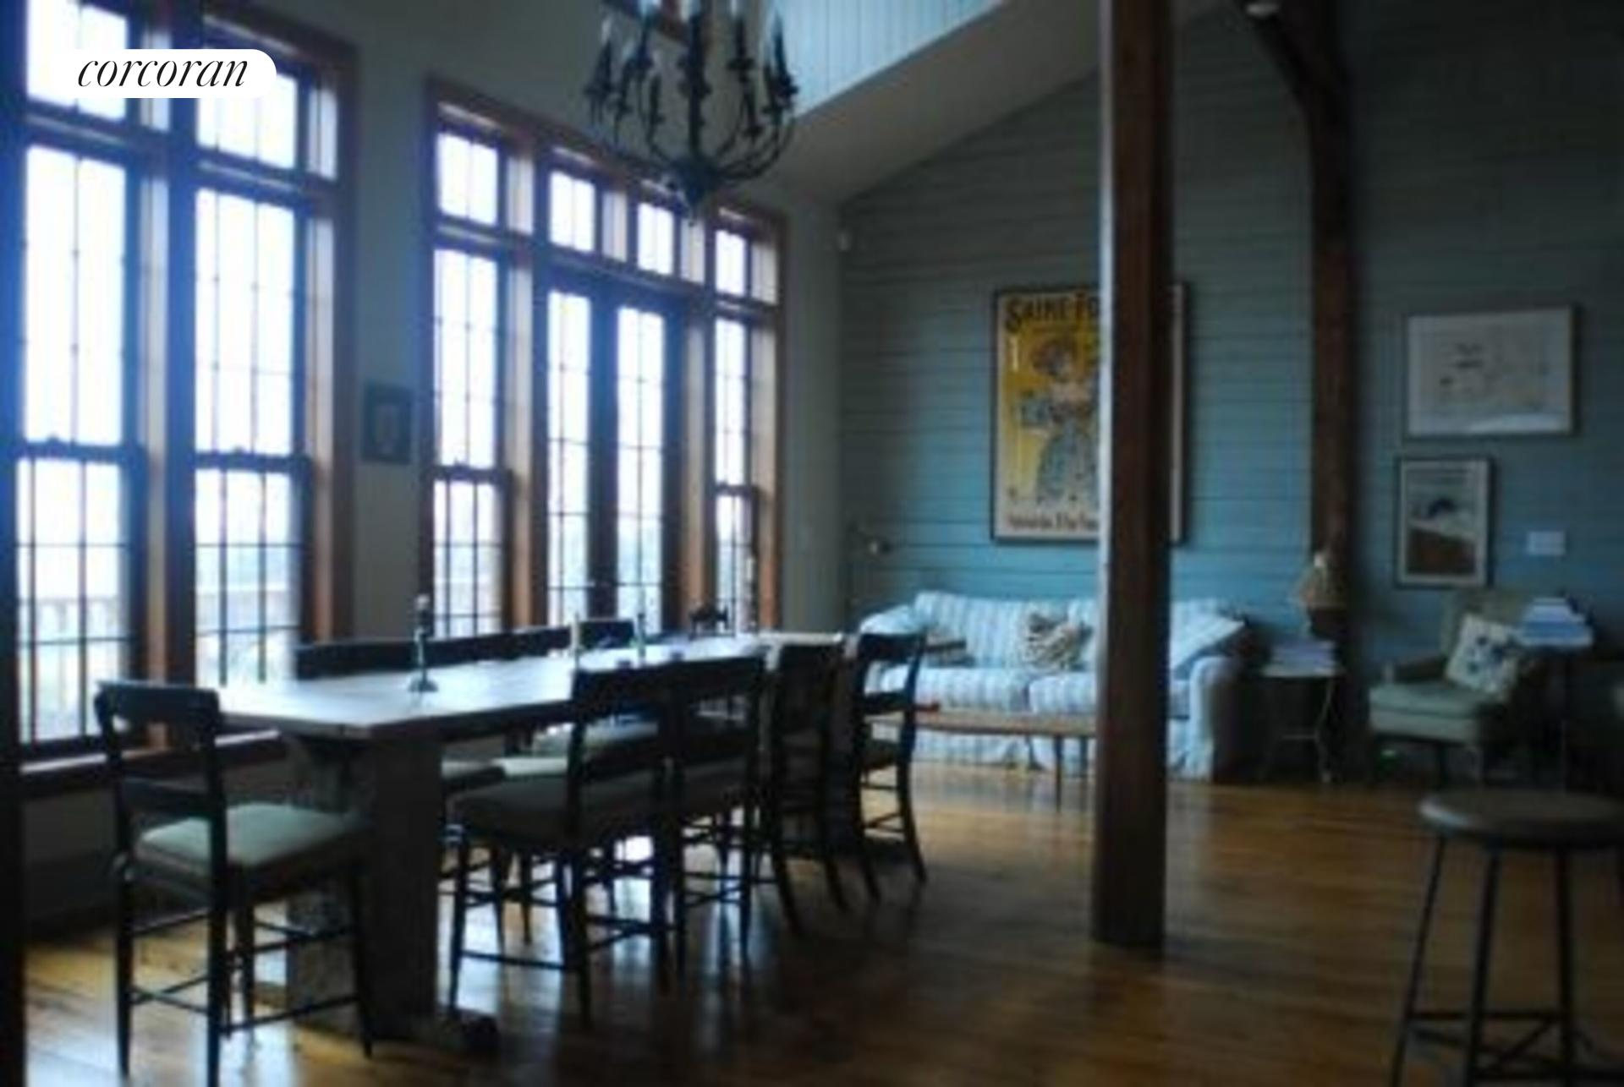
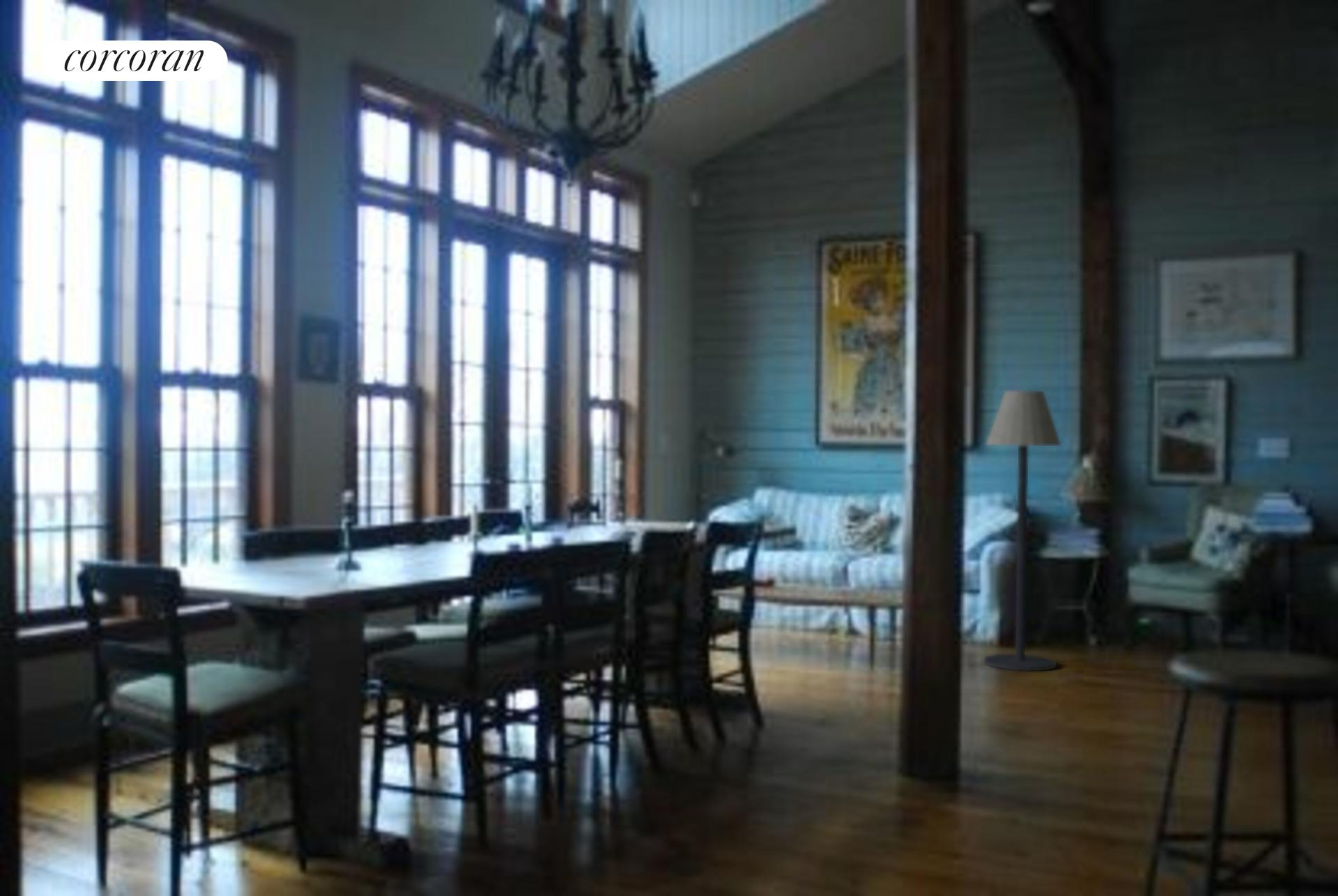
+ floor lamp (1022, 527)
